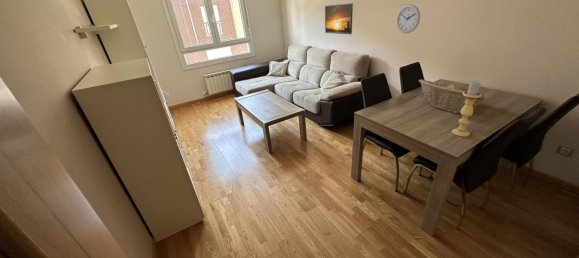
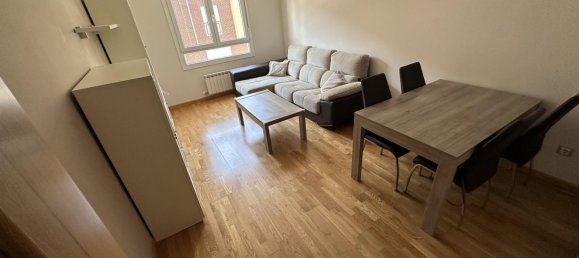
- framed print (337, 19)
- candle holder (467, 108)
- fruit basket (449, 93)
- wall clock (407, 19)
